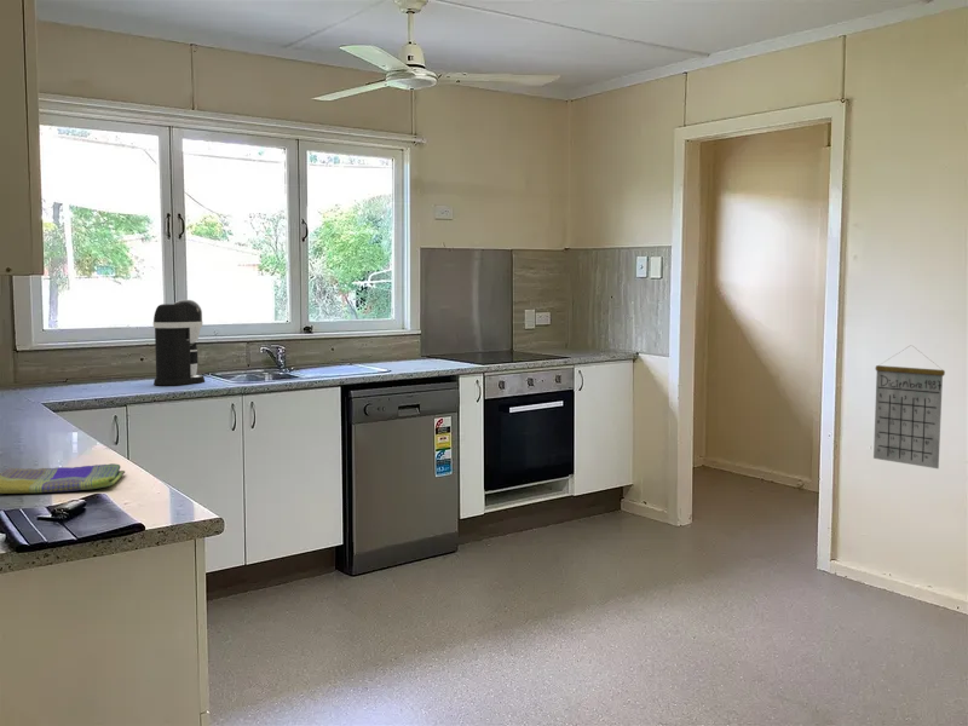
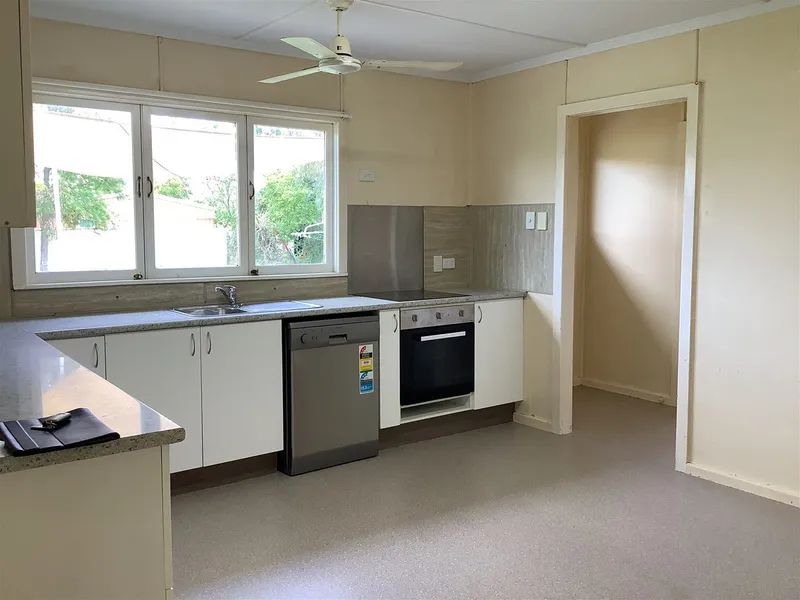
- calendar (908, 404)
- coffee maker (178, 341)
- dish towel (57, 478)
